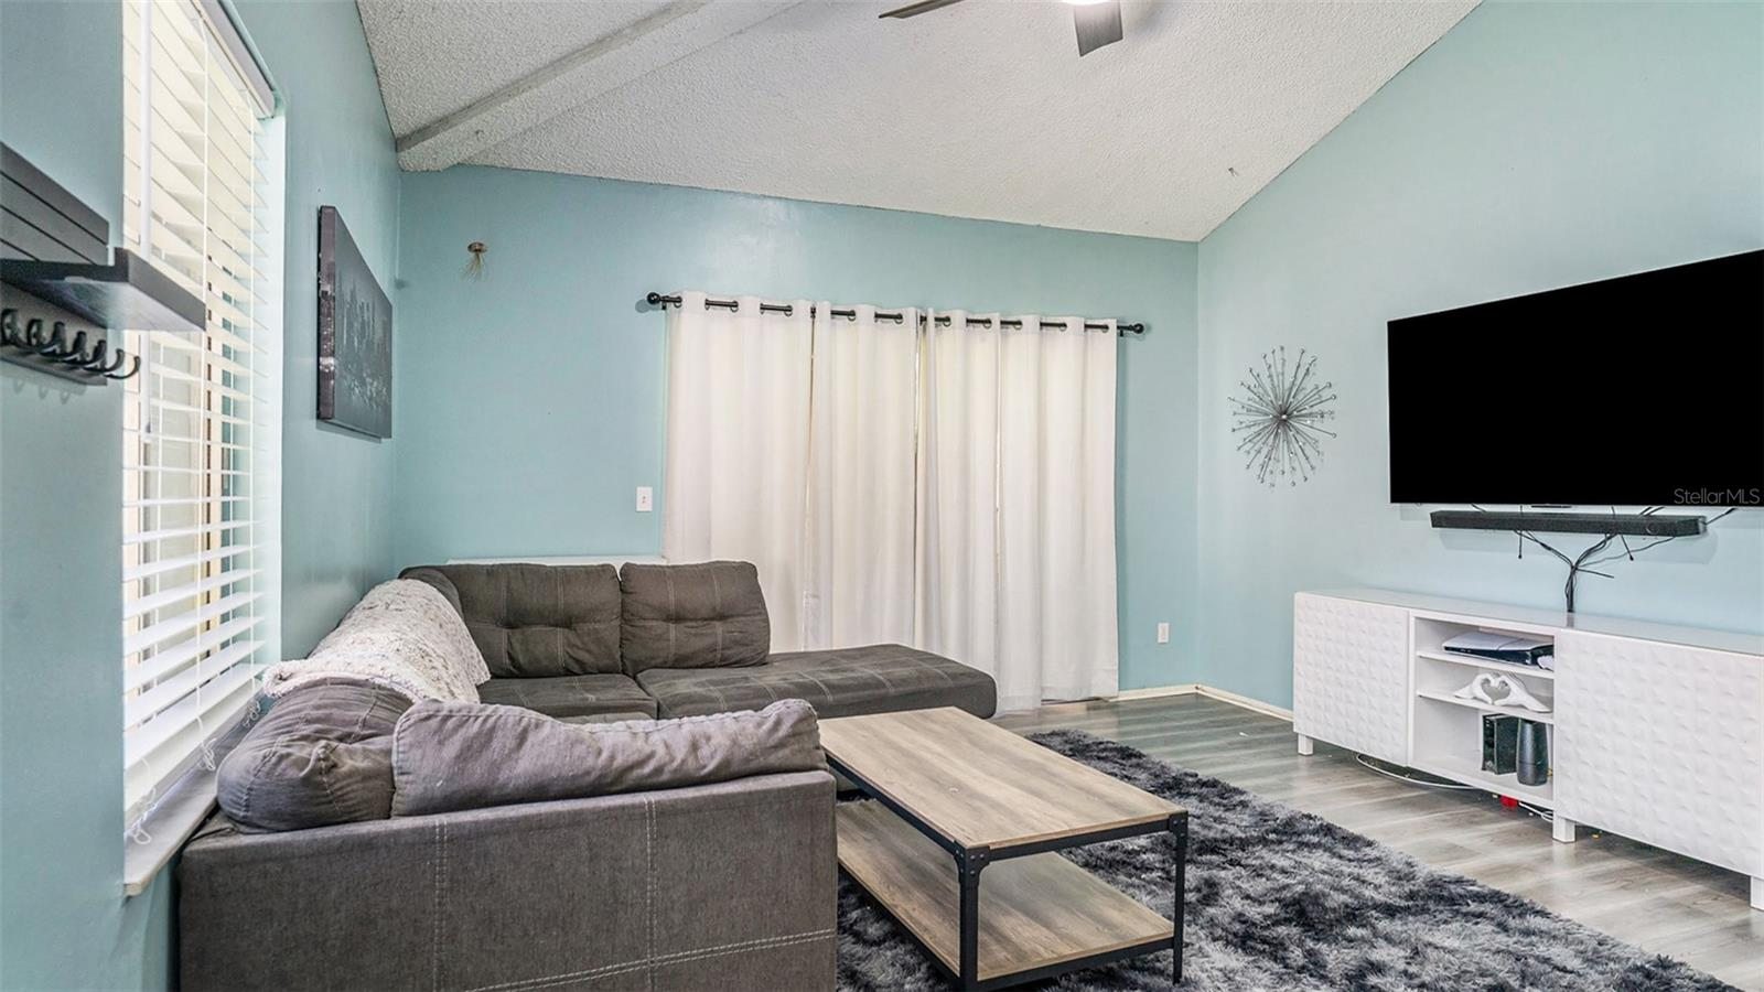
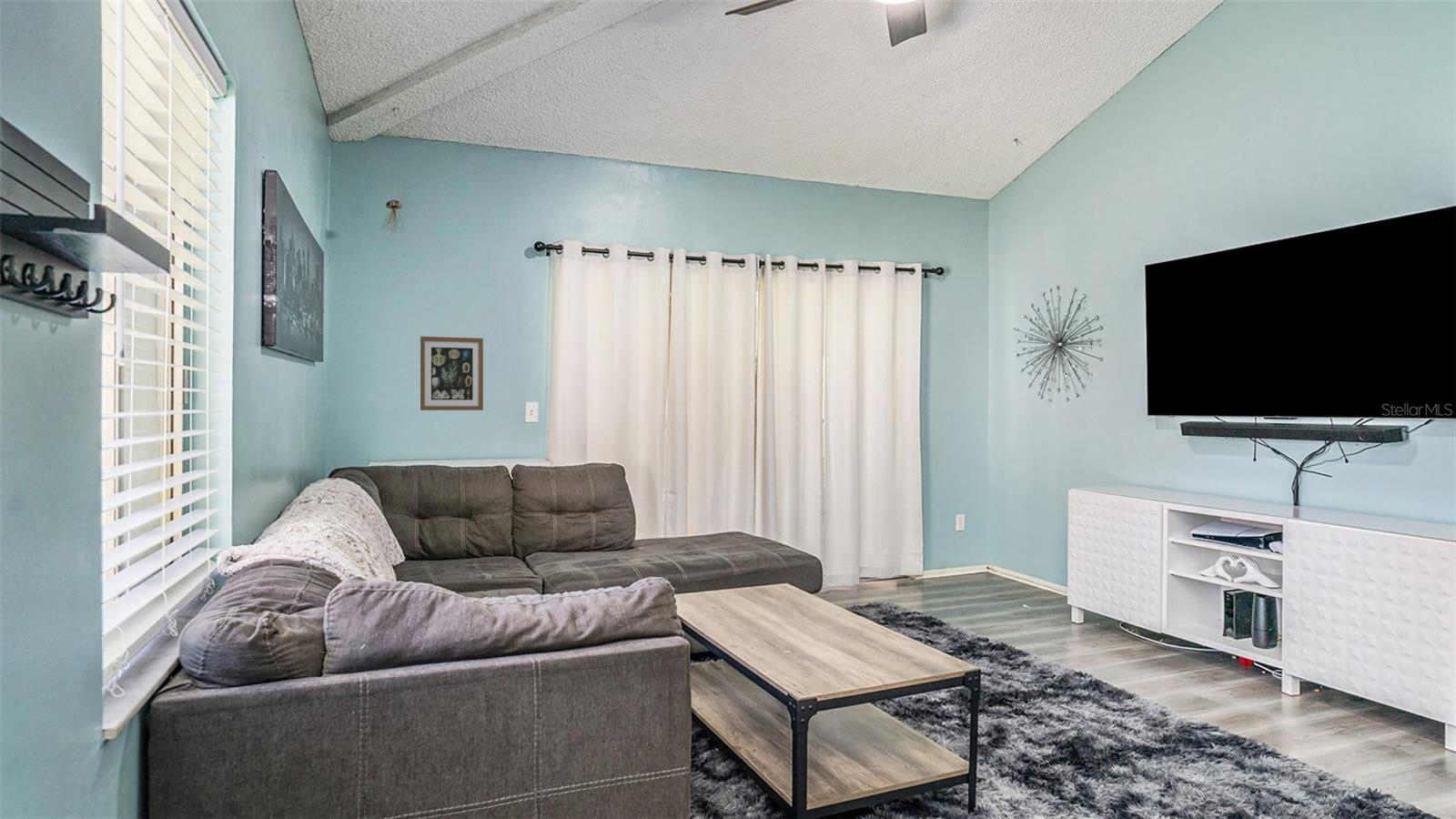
+ wall art (451, 373)
